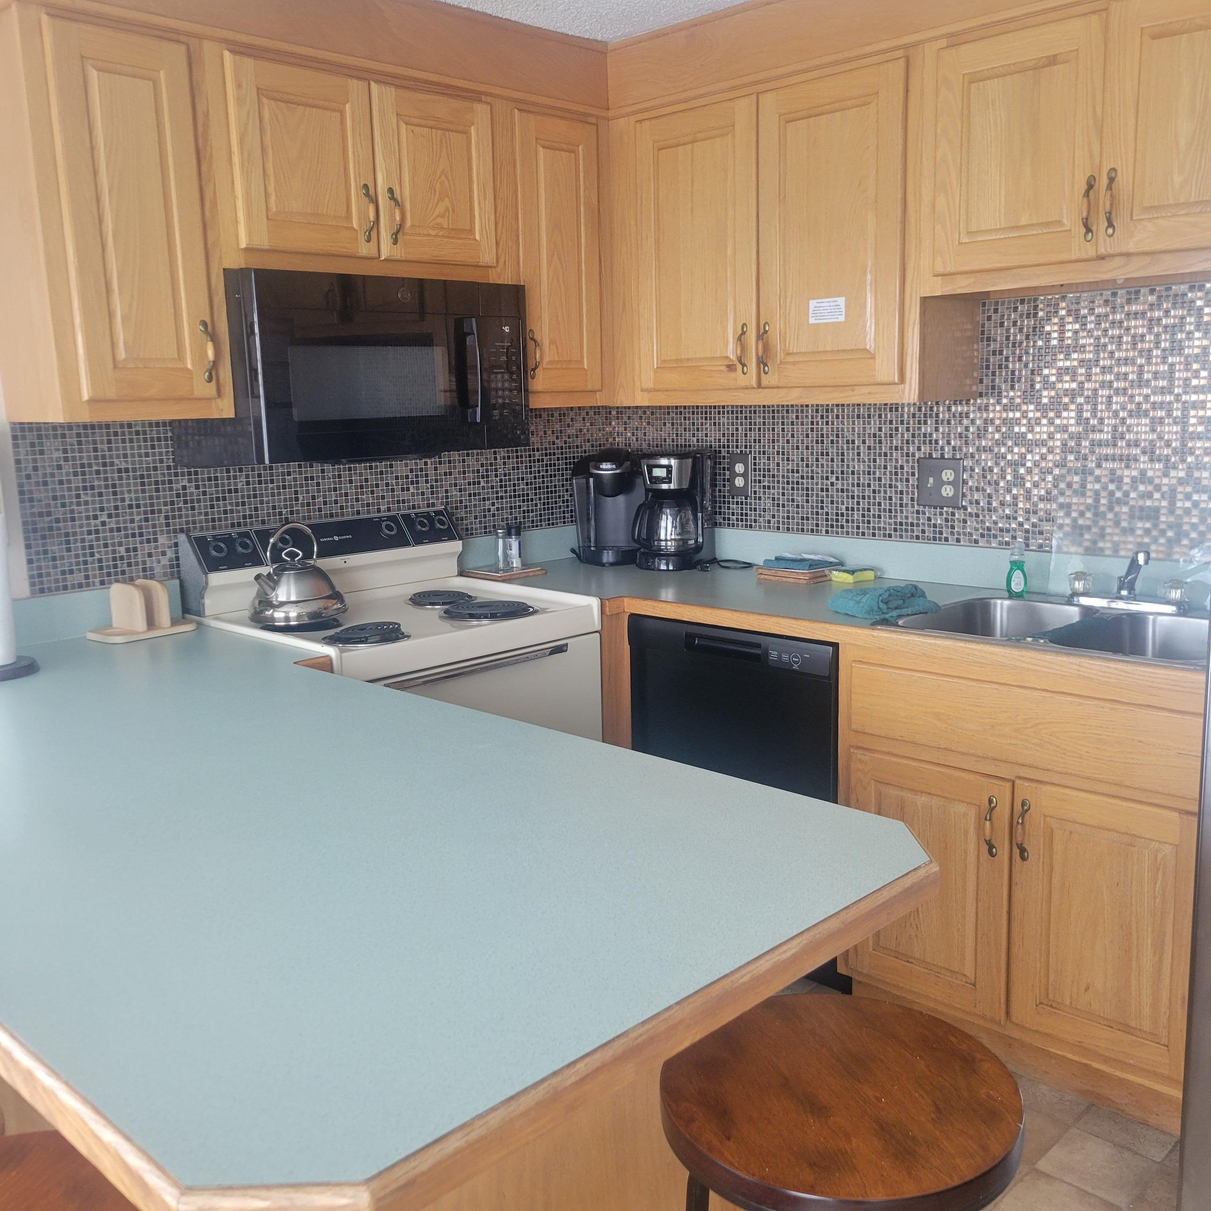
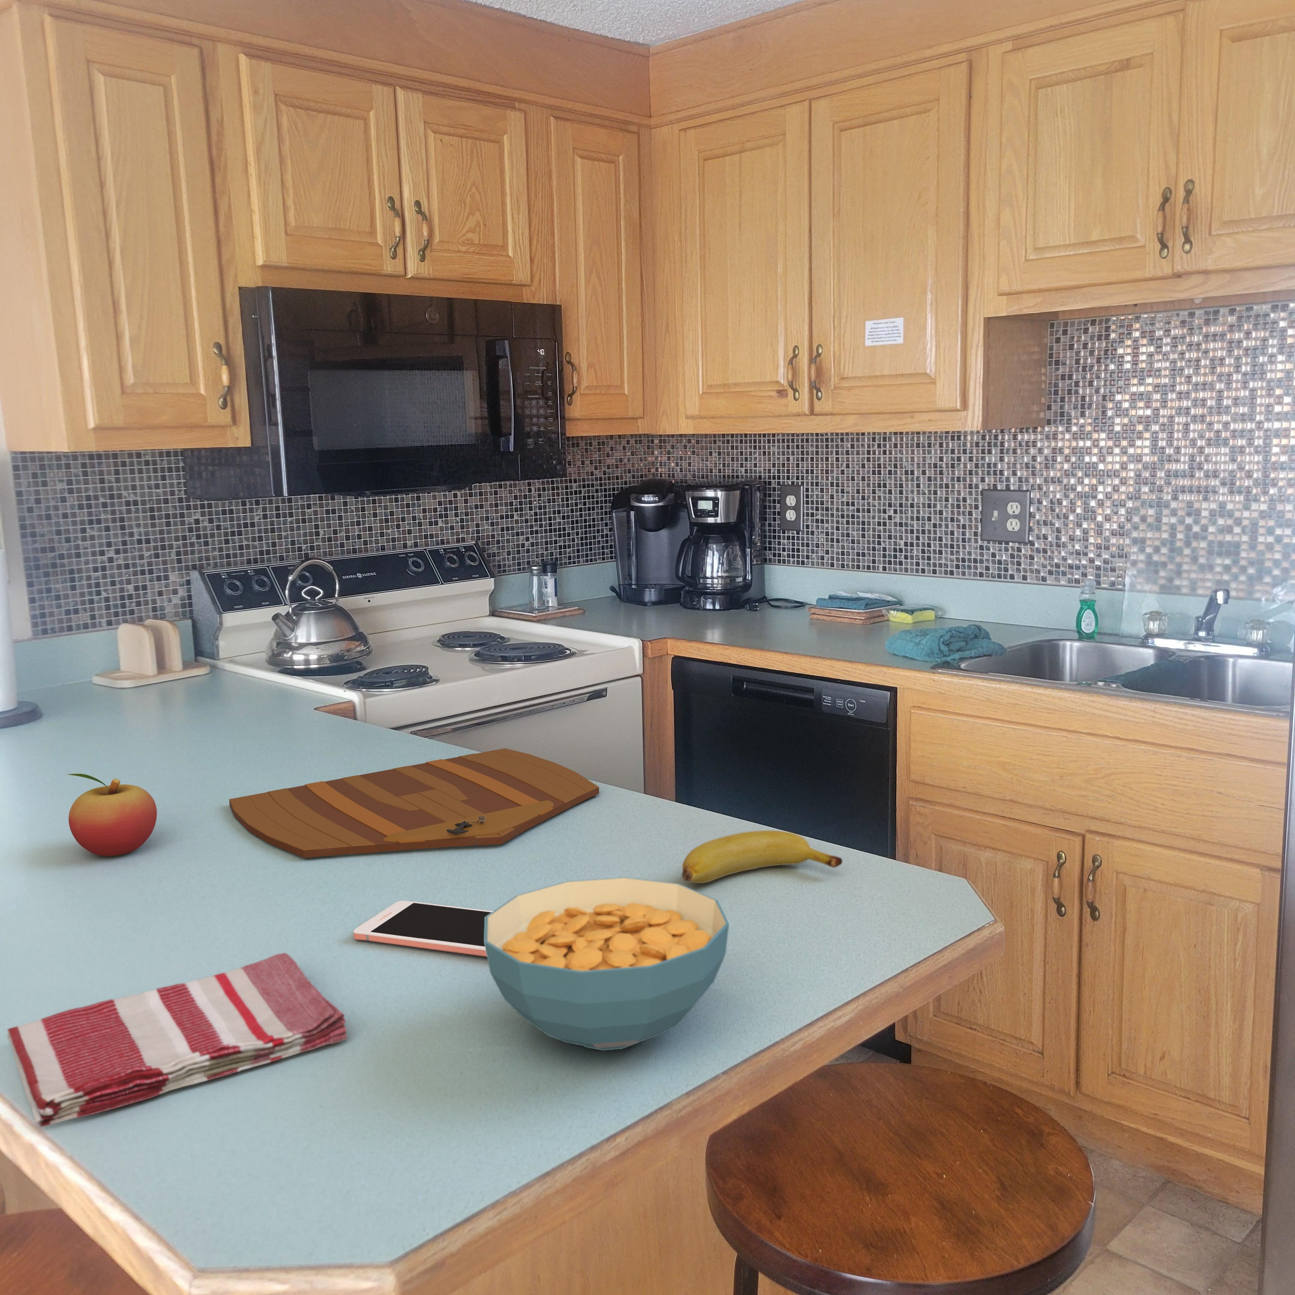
+ banana (751, 861)
+ cereal bowl (607, 977)
+ cell phone (453, 929)
+ dish towel (178, 1027)
+ cutting board (433, 799)
+ fruit (113, 811)
